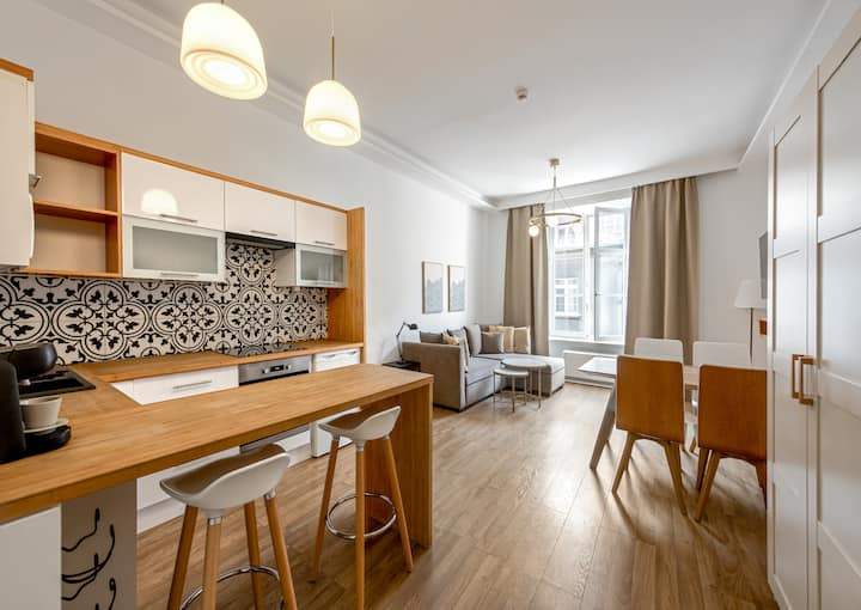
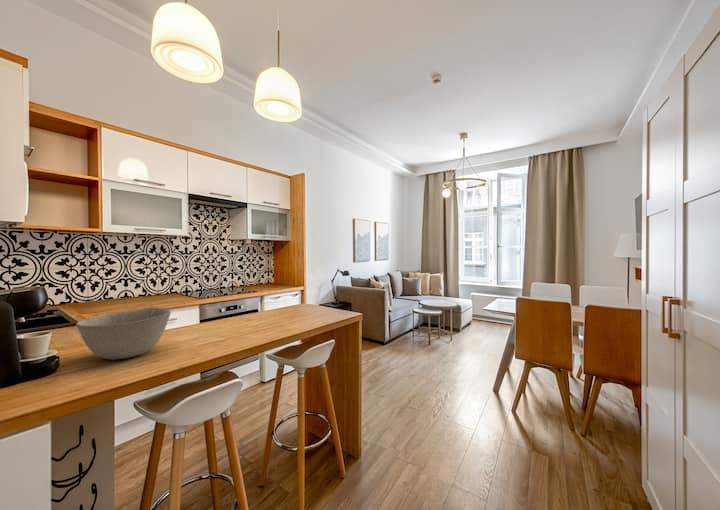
+ bowl (127, 334)
